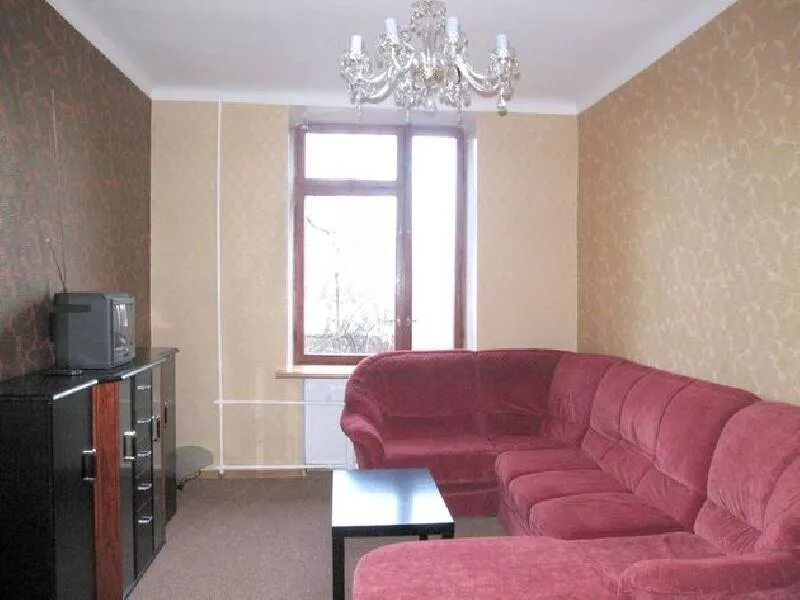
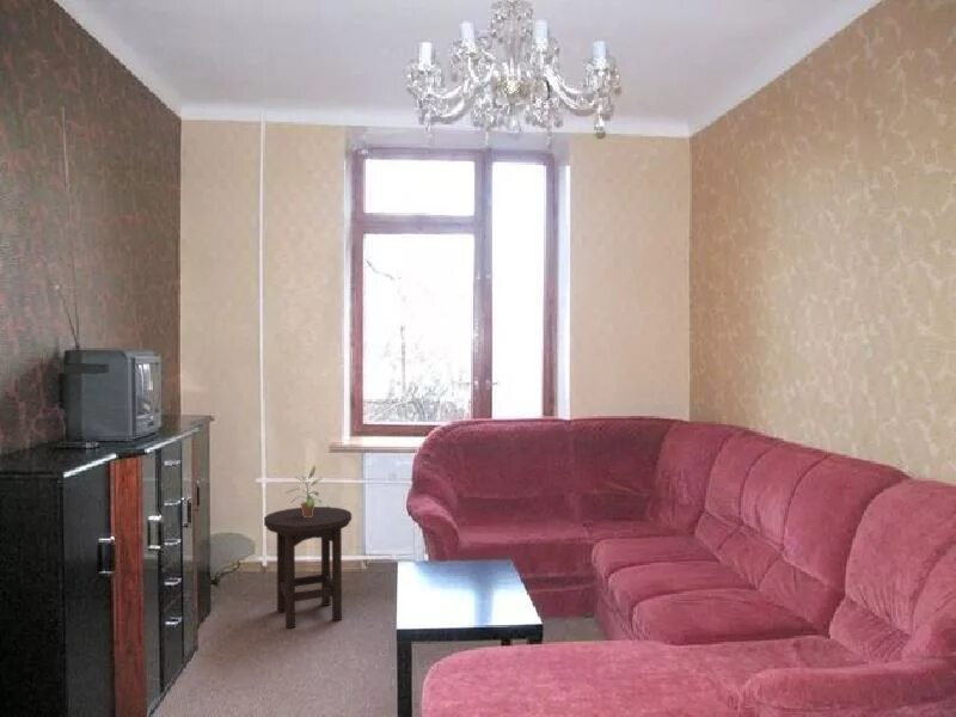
+ potted plant (312, 491)
+ stool (308, 576)
